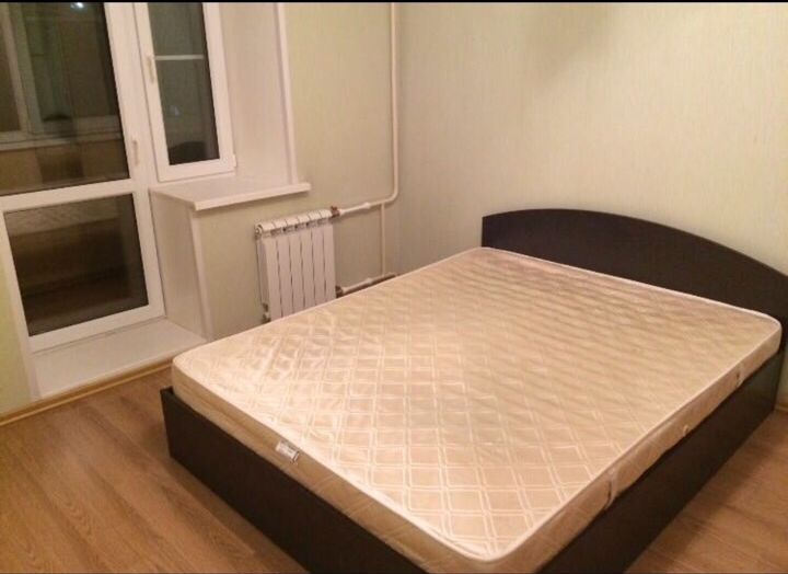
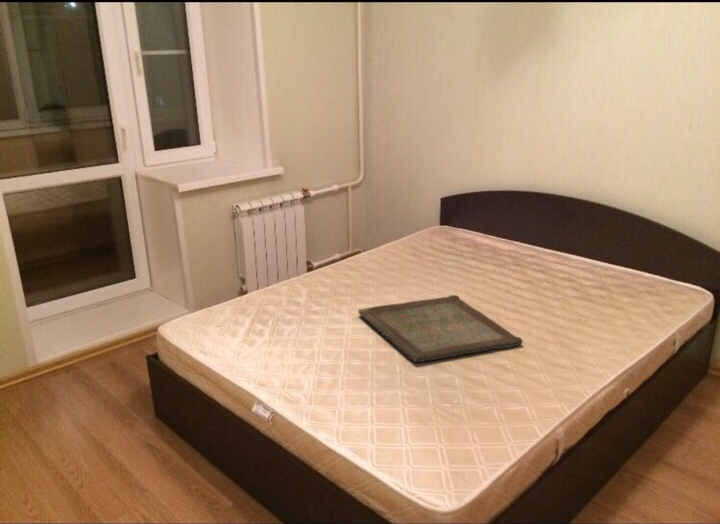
+ serving tray (435, 325)
